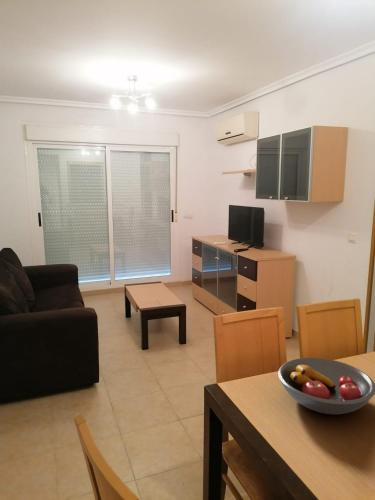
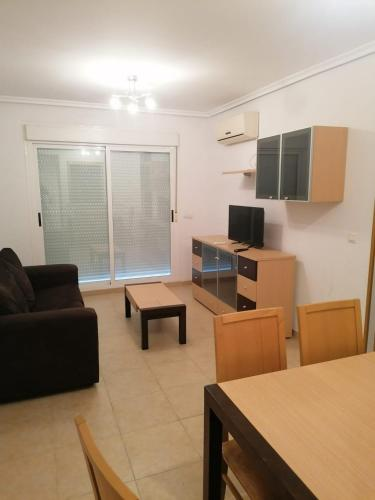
- fruit bowl (324, 385)
